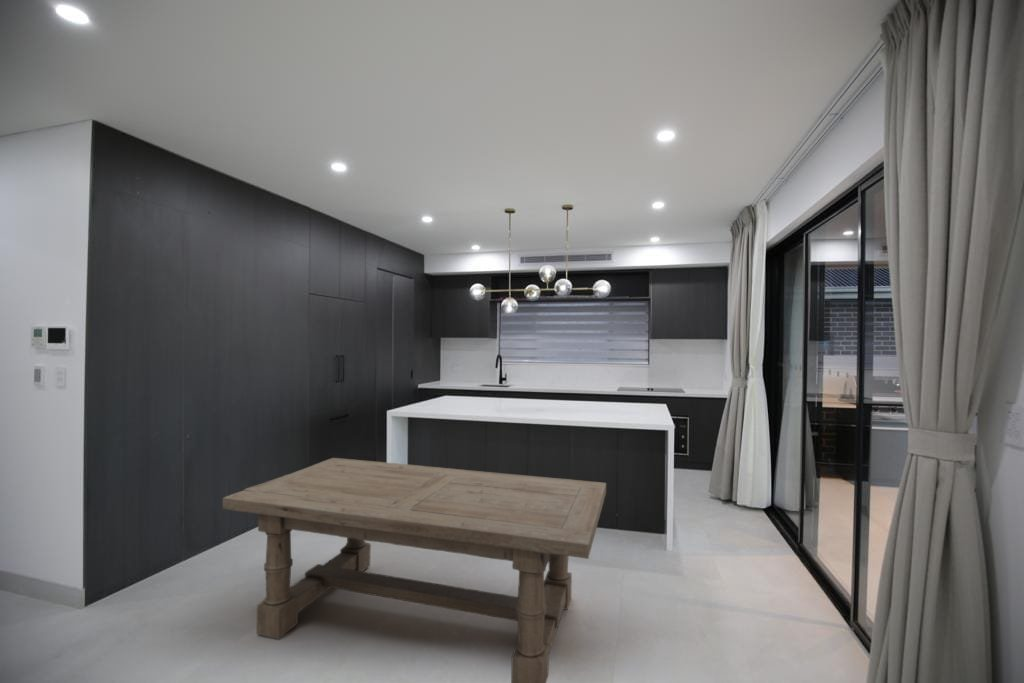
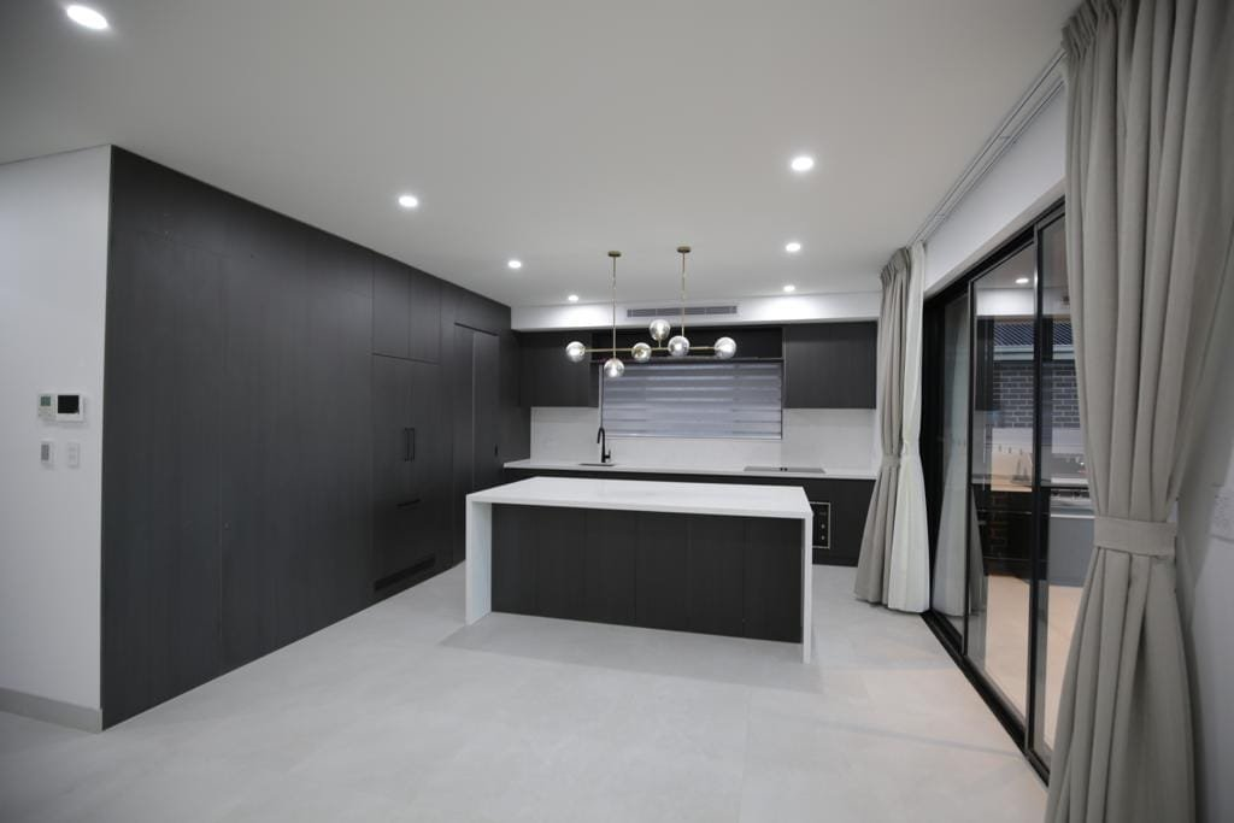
- dining table (426, 548)
